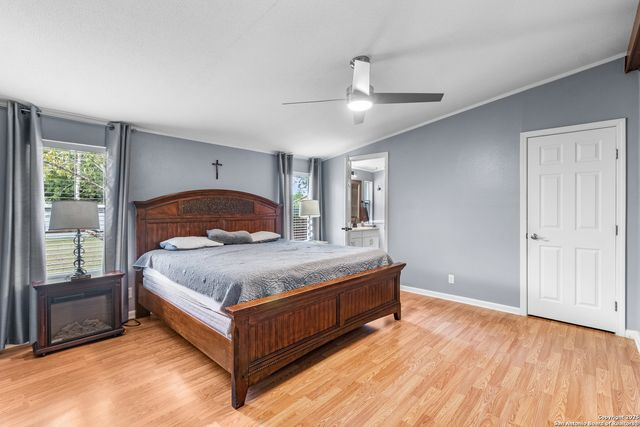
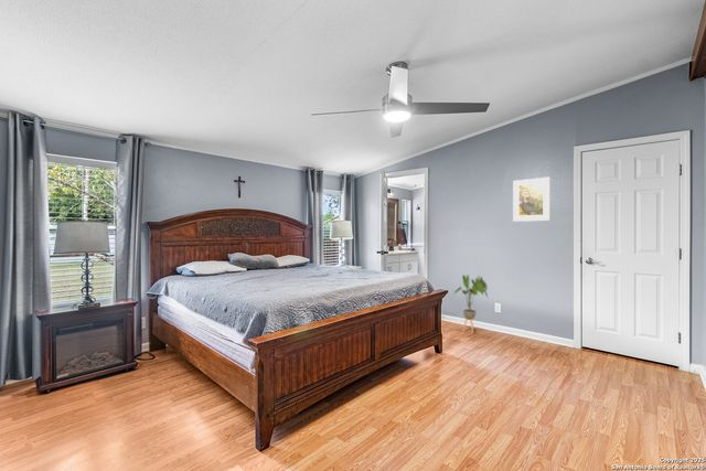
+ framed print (531, 200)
+ house plant (471, 302)
